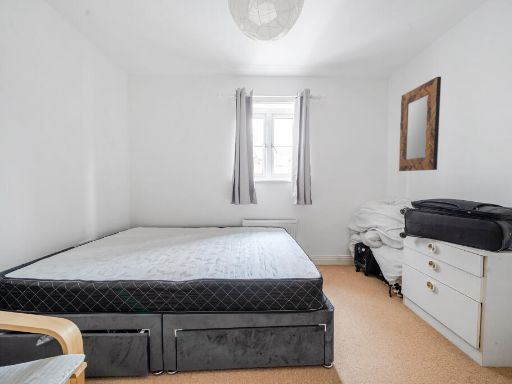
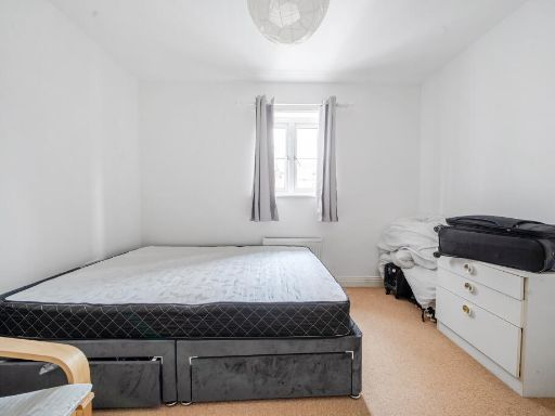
- home mirror (417, 129)
